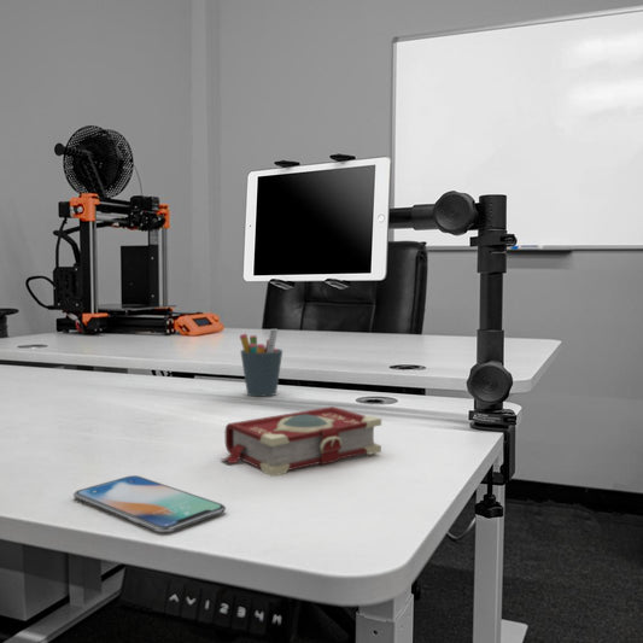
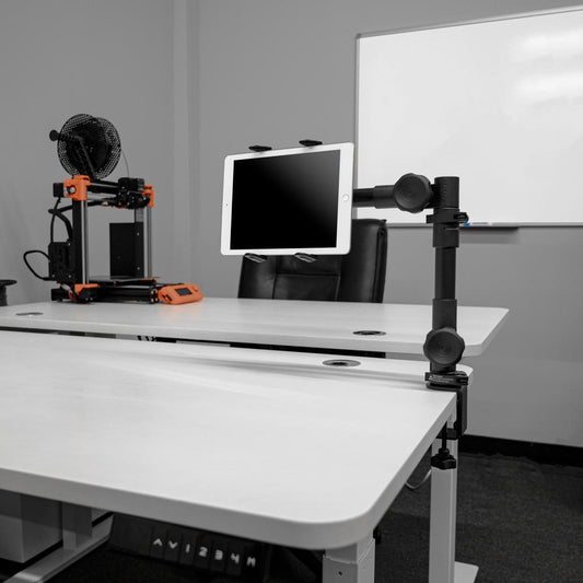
- smartphone (147, 501)
- pen holder (261, 360)
- book (298, 434)
